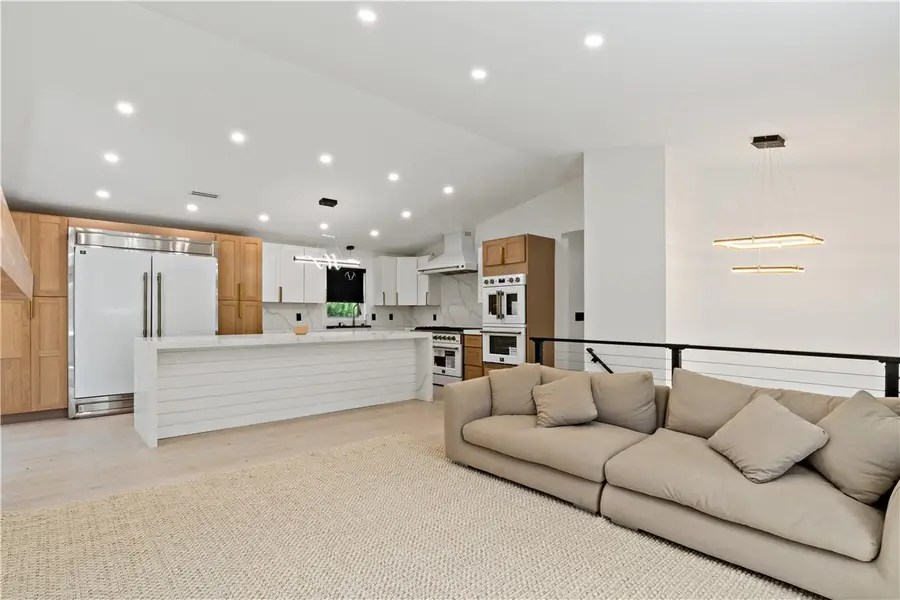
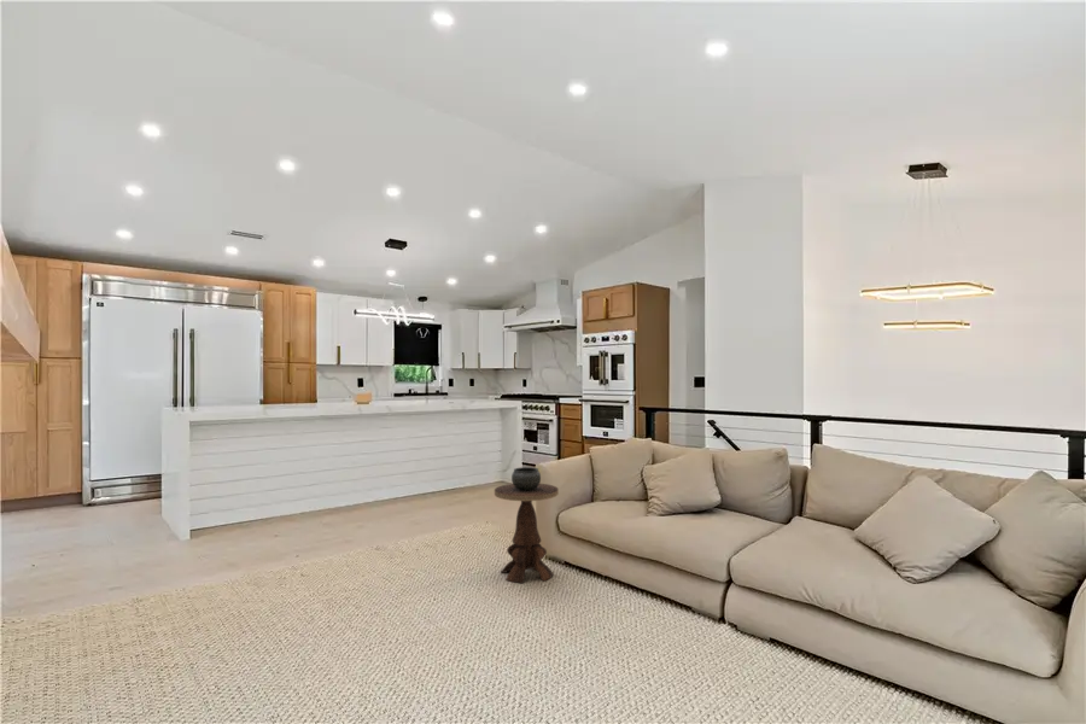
+ side table (526, 521)
